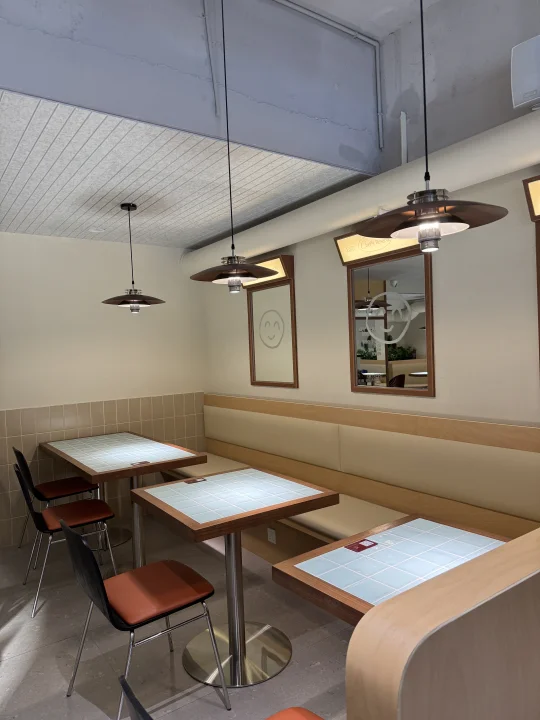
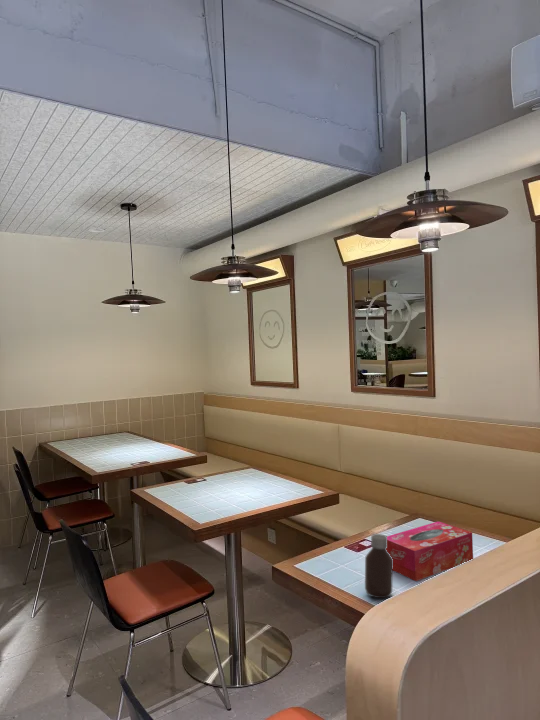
+ tissue box (427, 548)
+ bottle (378, 565)
